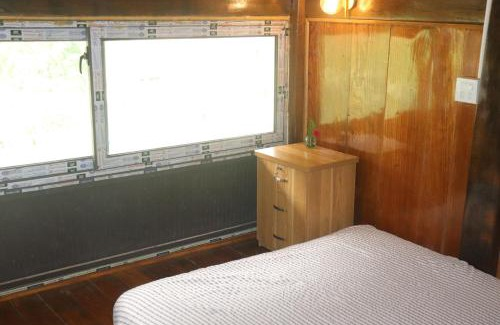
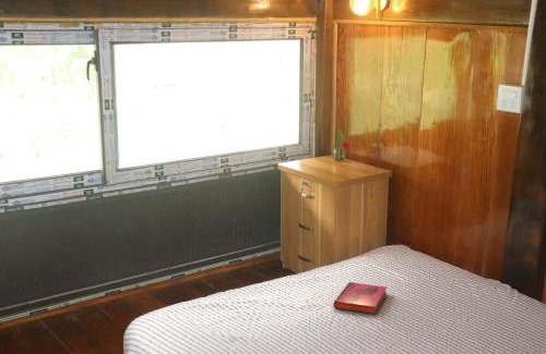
+ hardback book (360, 296)
